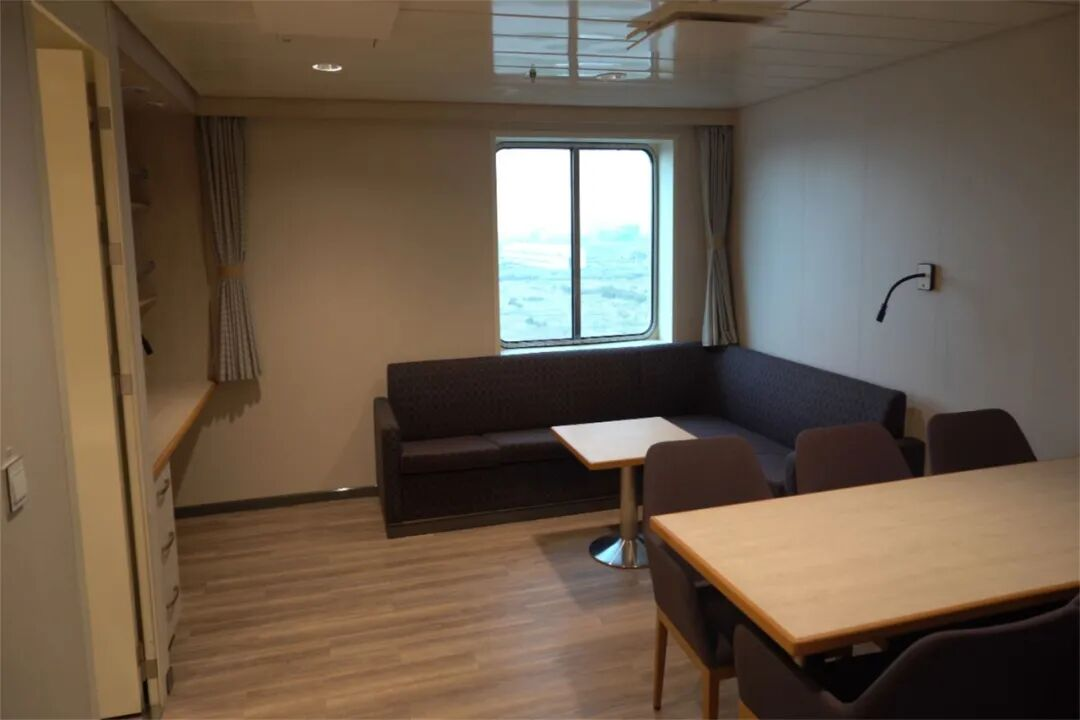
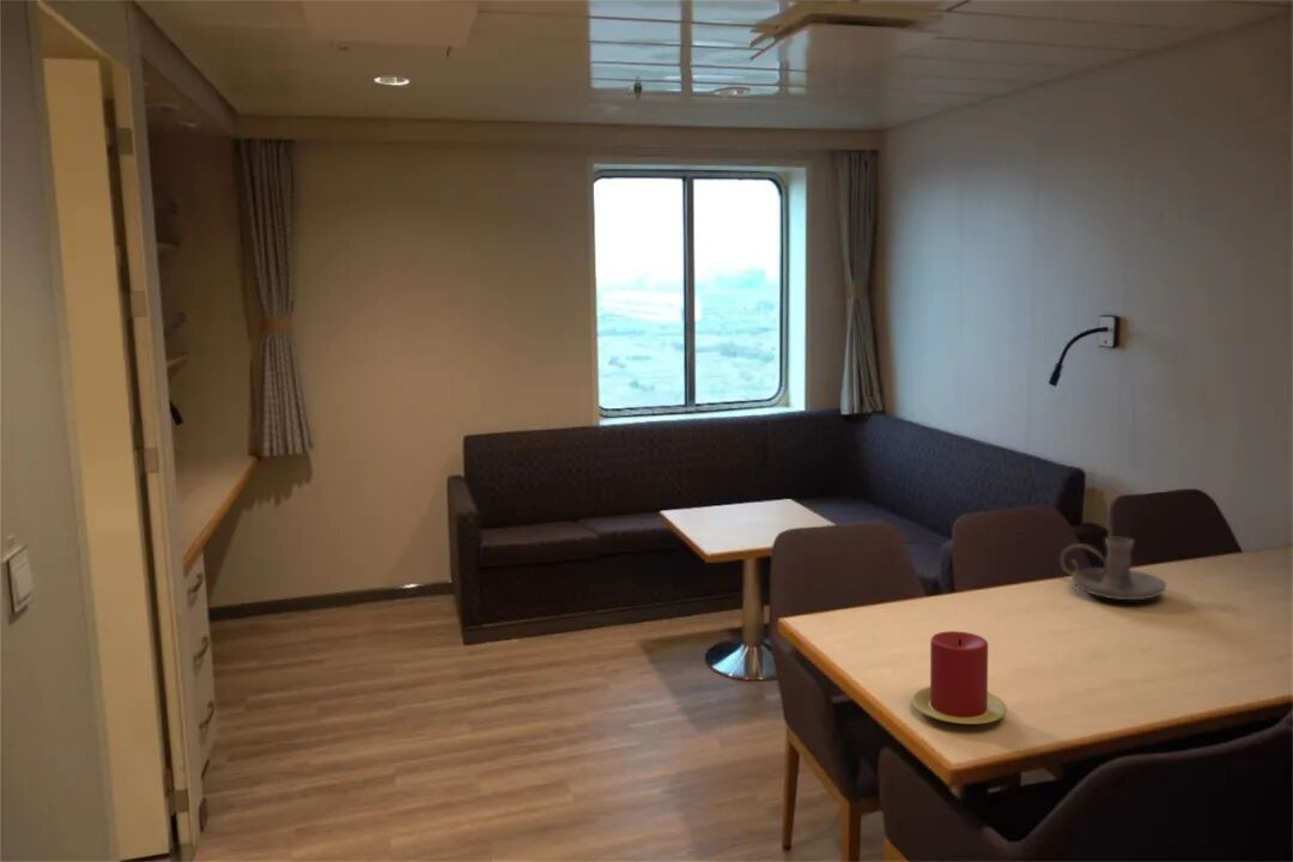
+ candle holder (1109, 564)
+ candle (958, 675)
